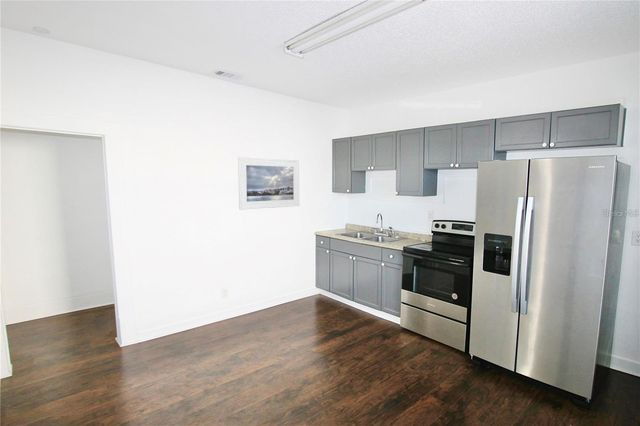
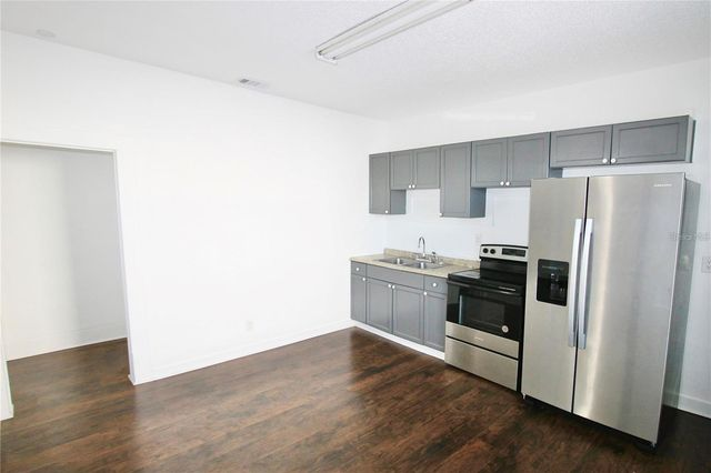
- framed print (271, 183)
